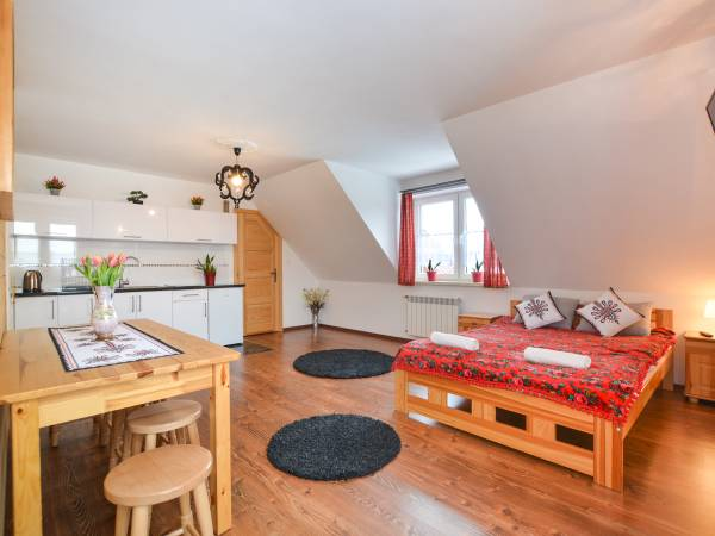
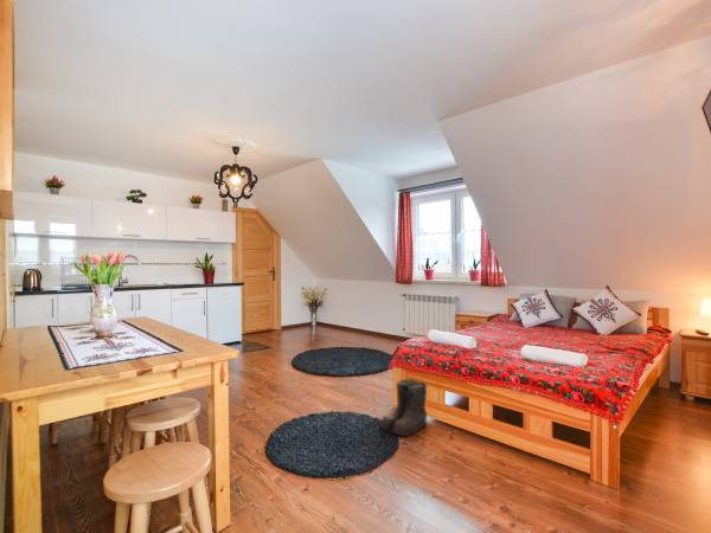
+ boots (404, 405)
